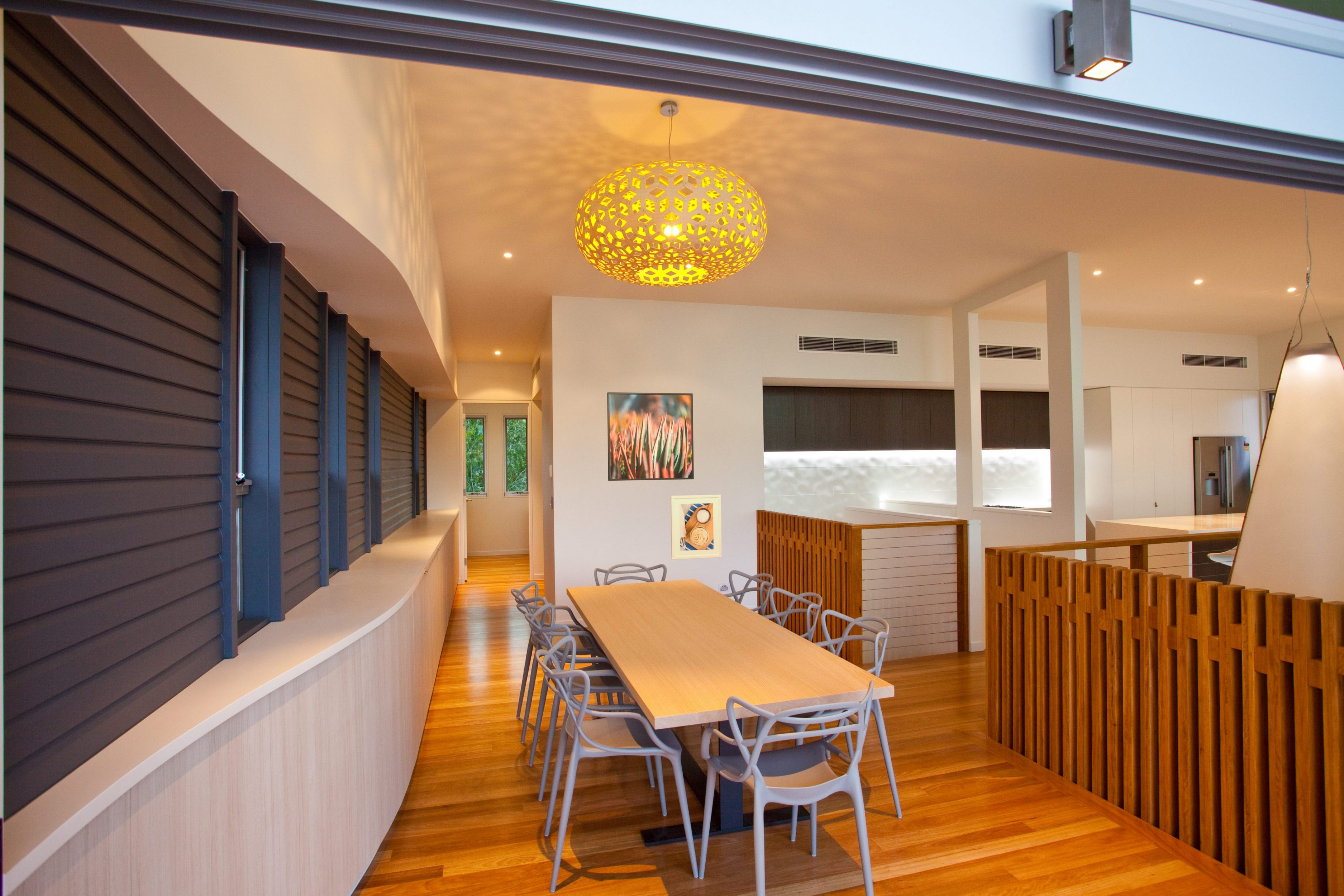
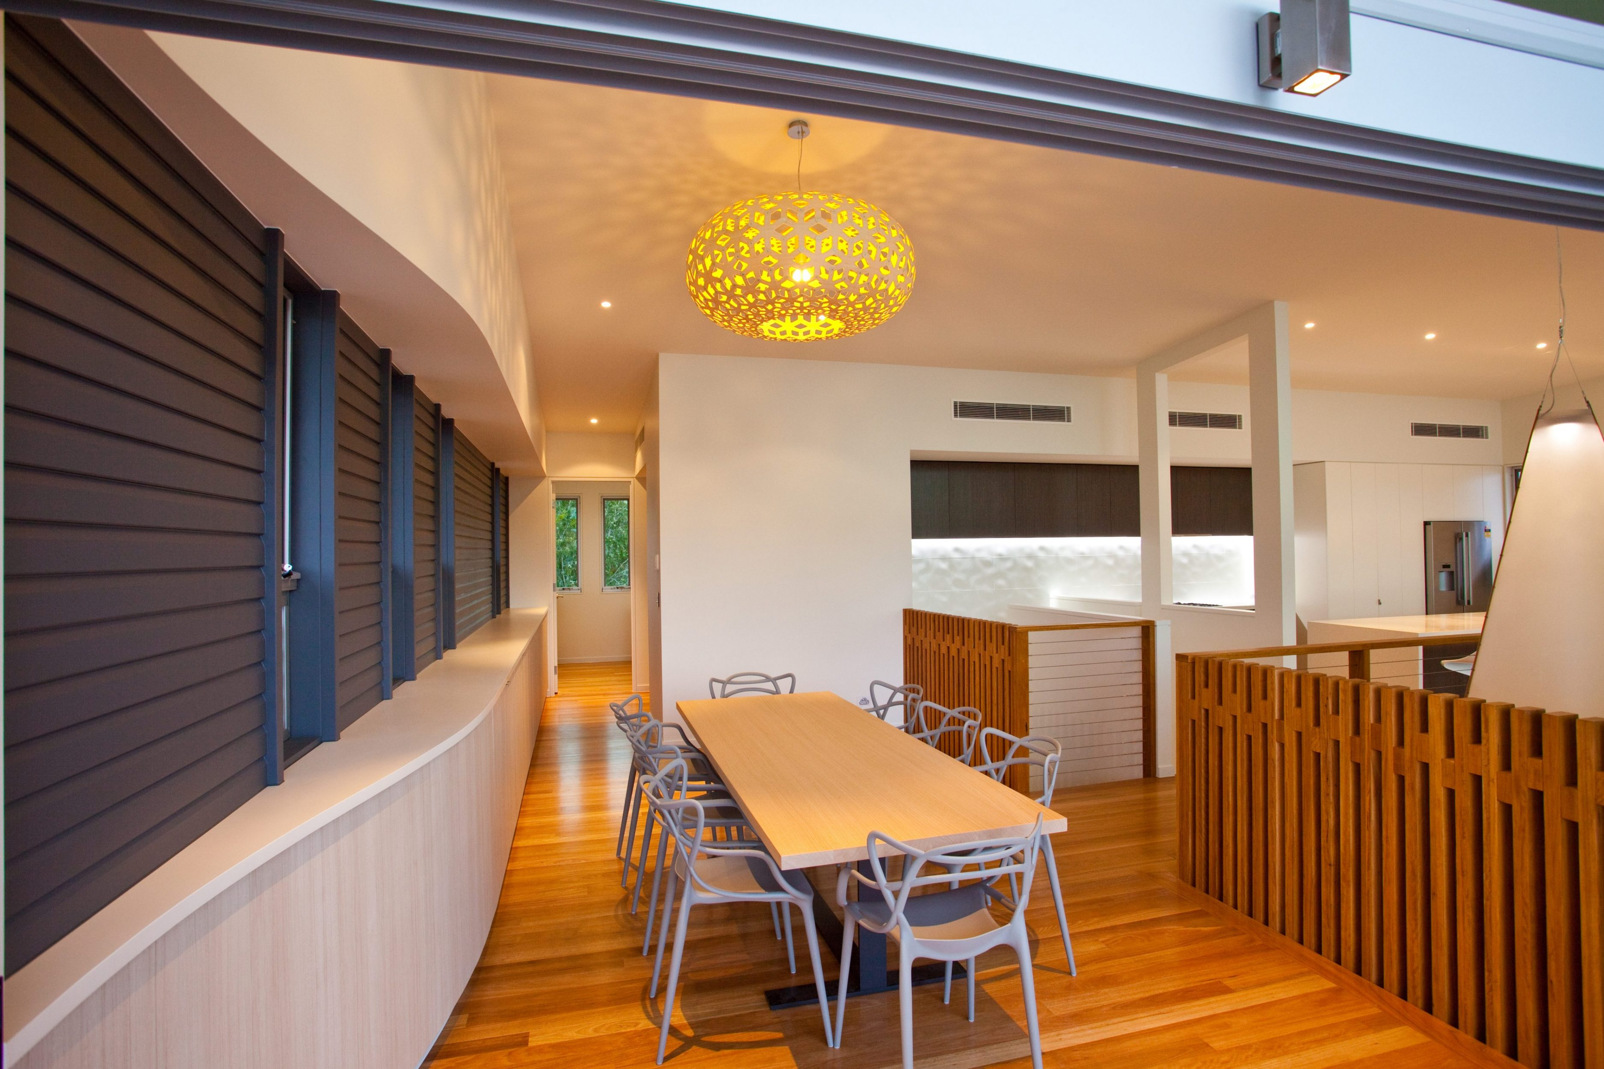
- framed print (696, 526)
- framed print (651, 436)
